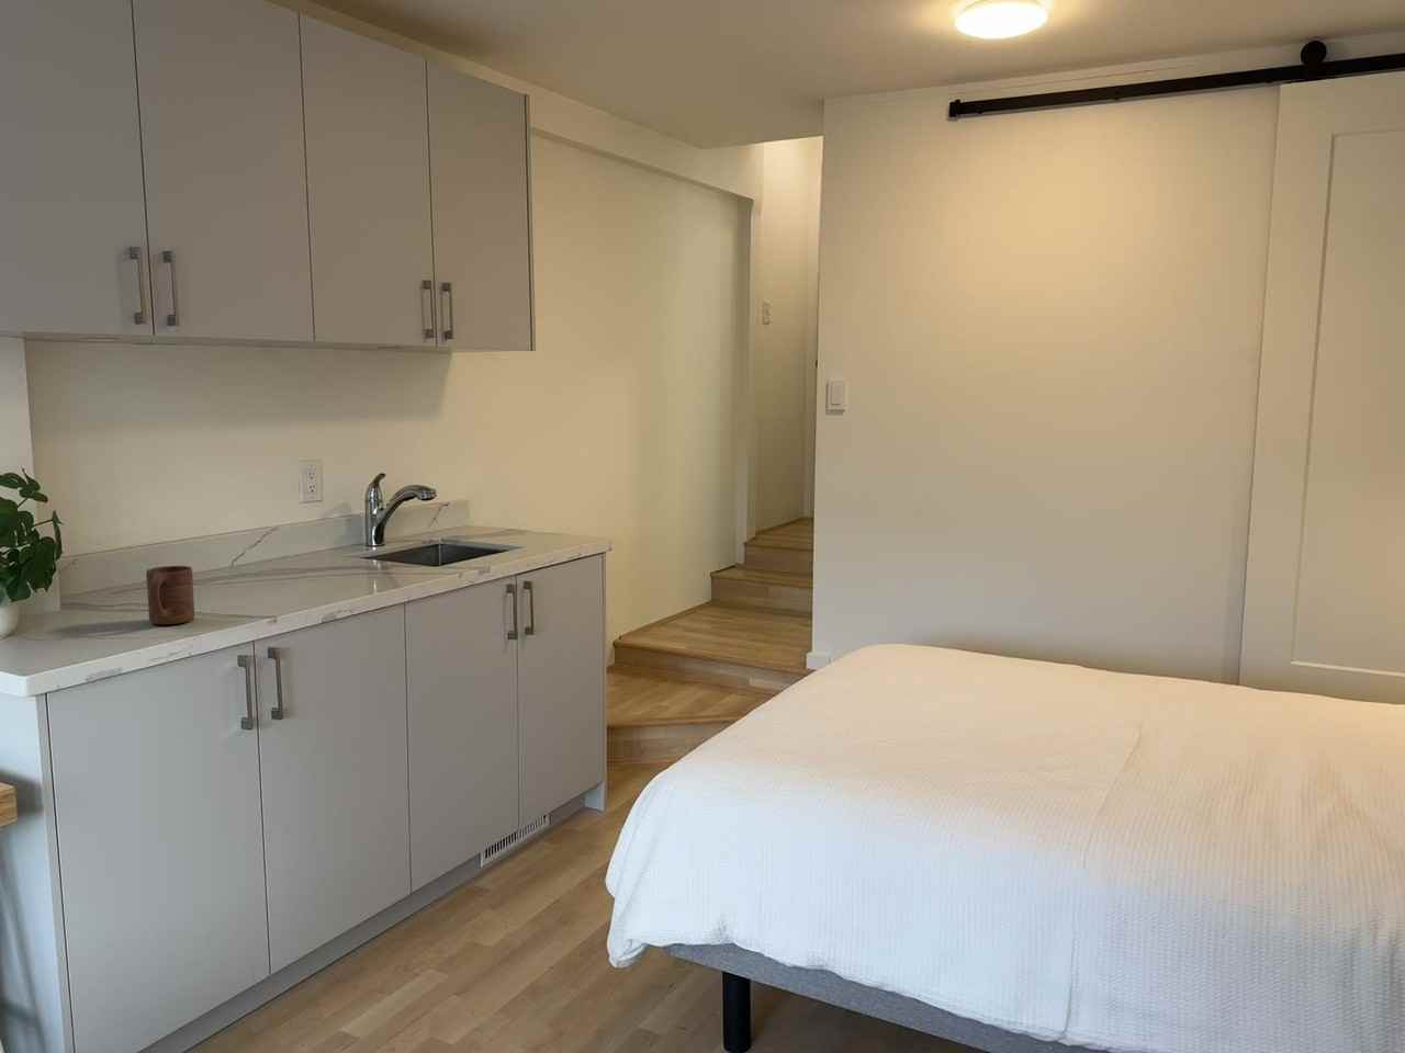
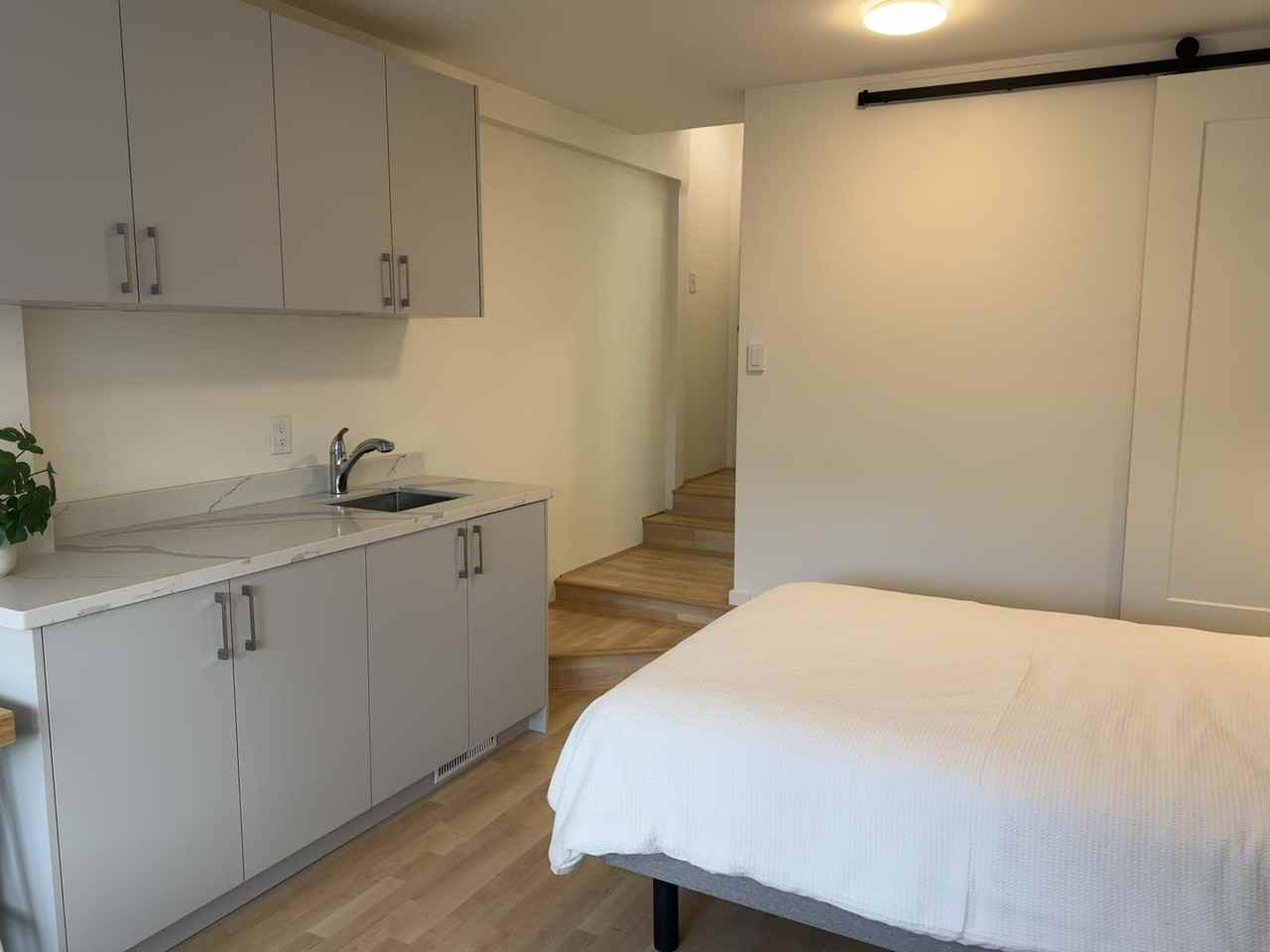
- cup (170, 595)
